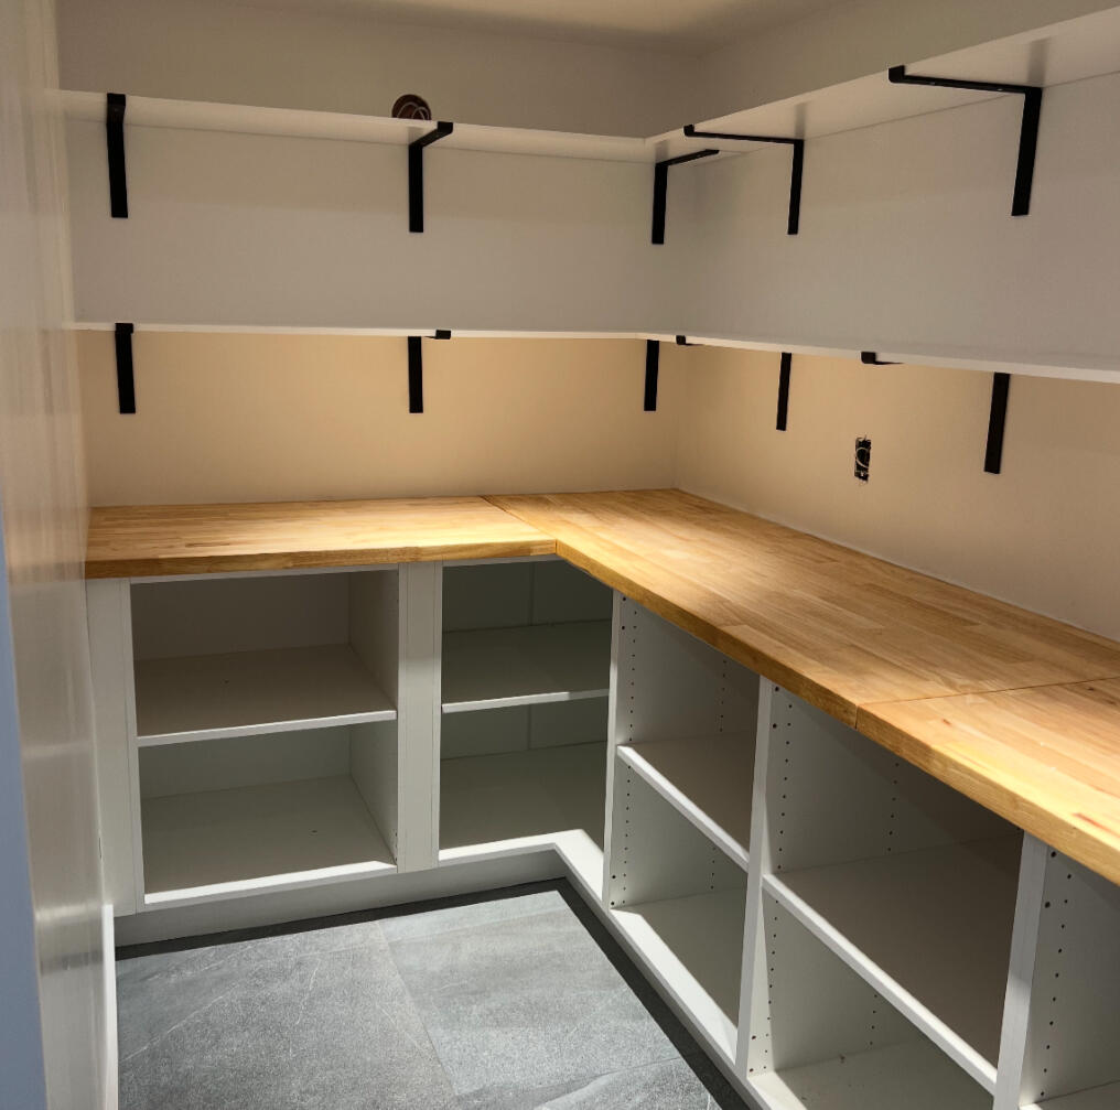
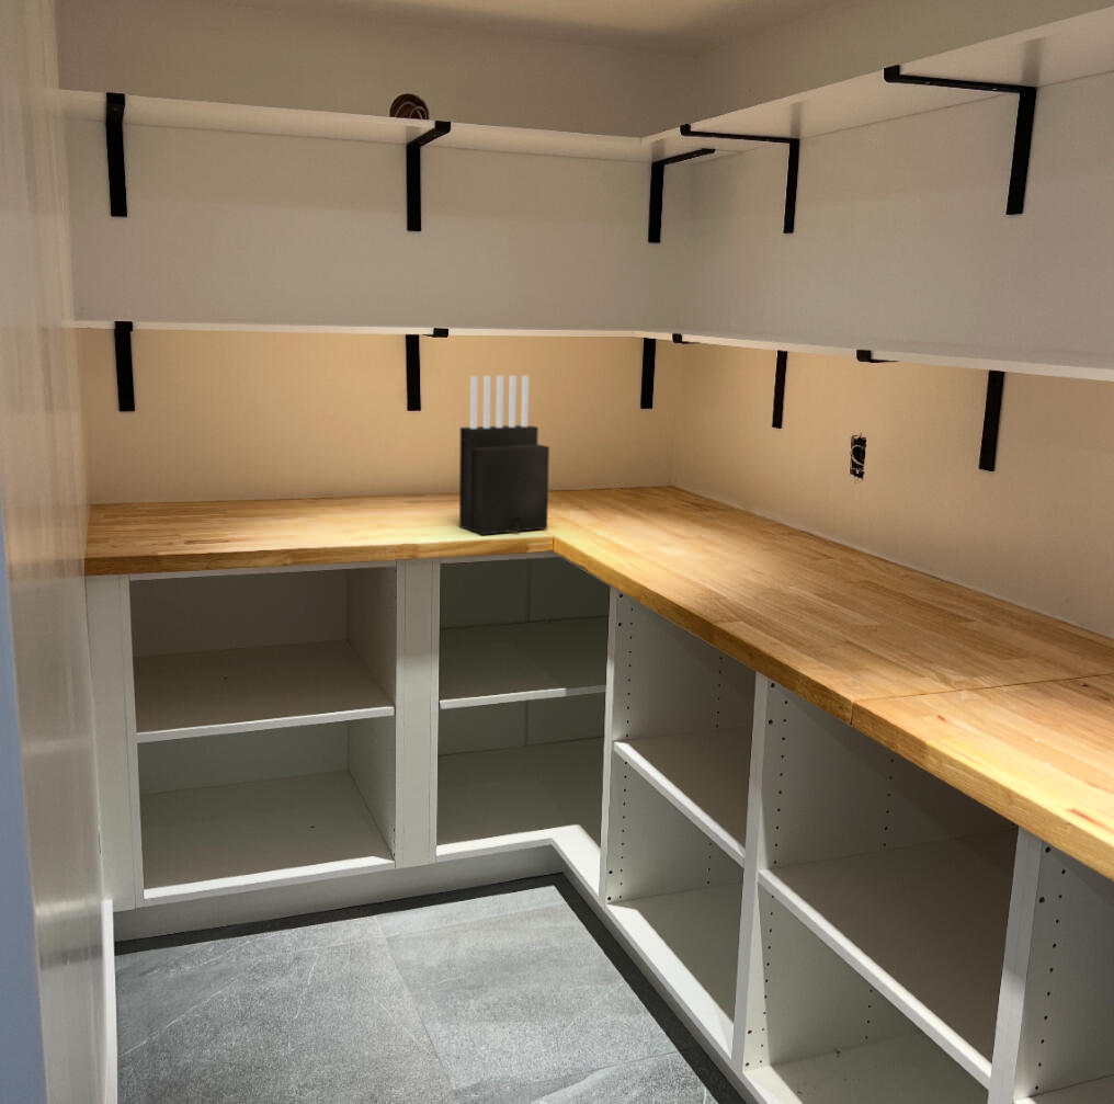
+ knife block (507, 454)
